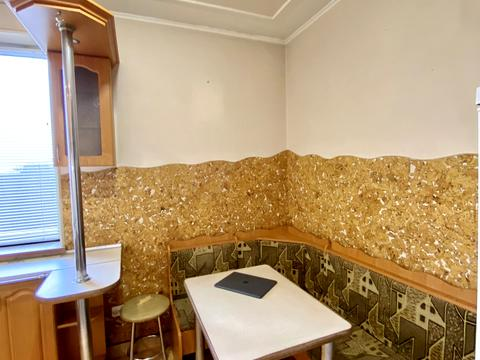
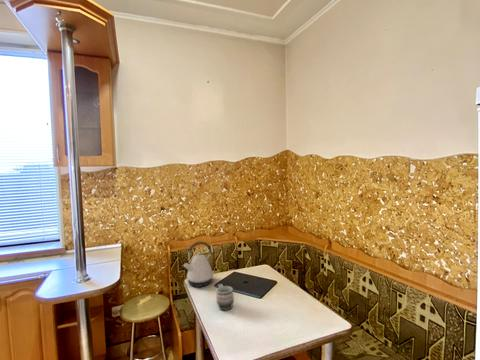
+ kettle (198, 262)
+ mug (223, 296)
